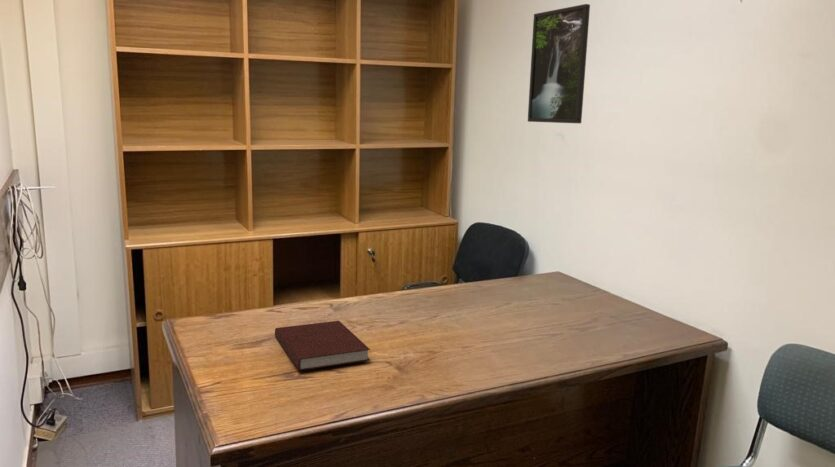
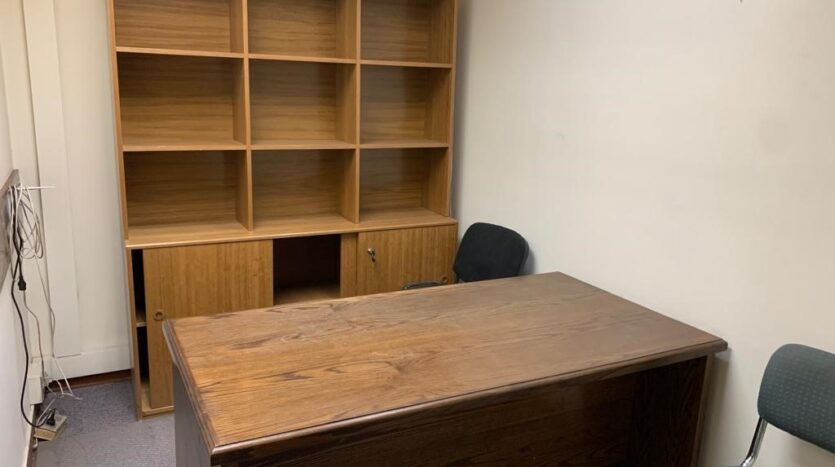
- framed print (556, 66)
- notebook (320, 343)
